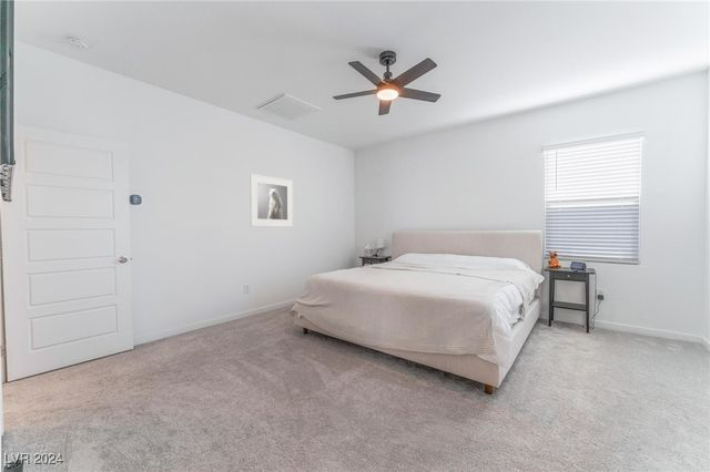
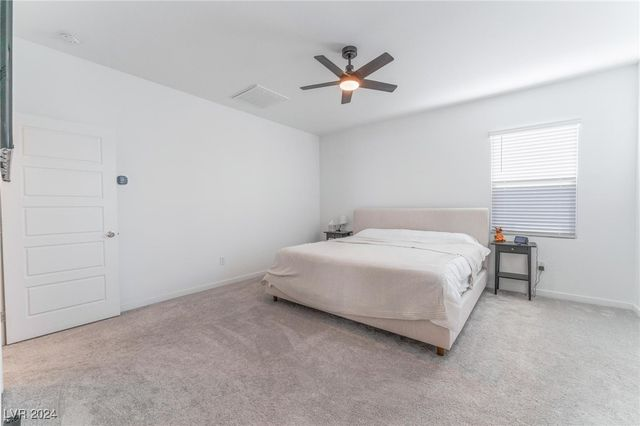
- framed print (273, 202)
